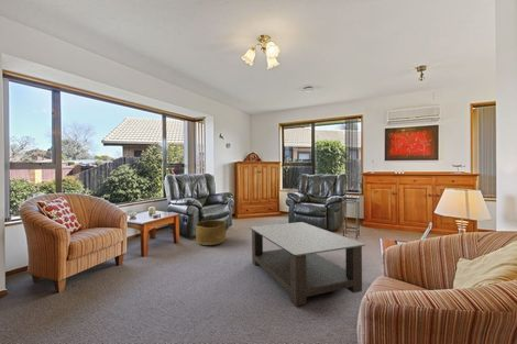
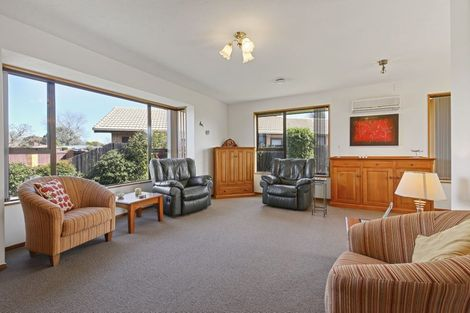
- coffee table (299, 254)
- basket (210, 232)
